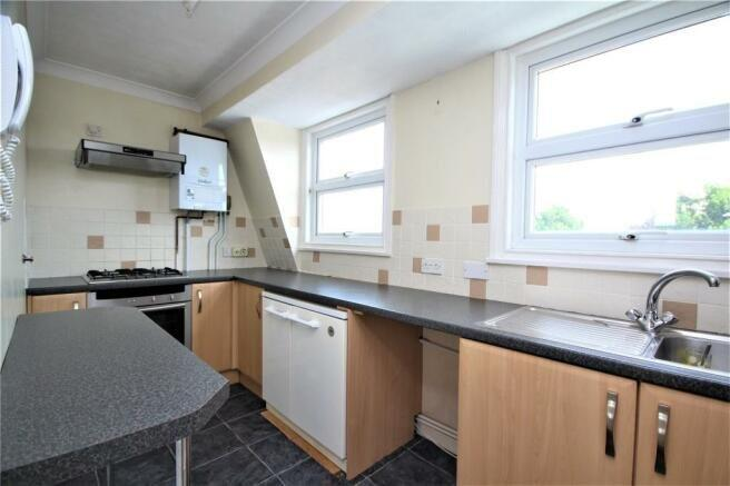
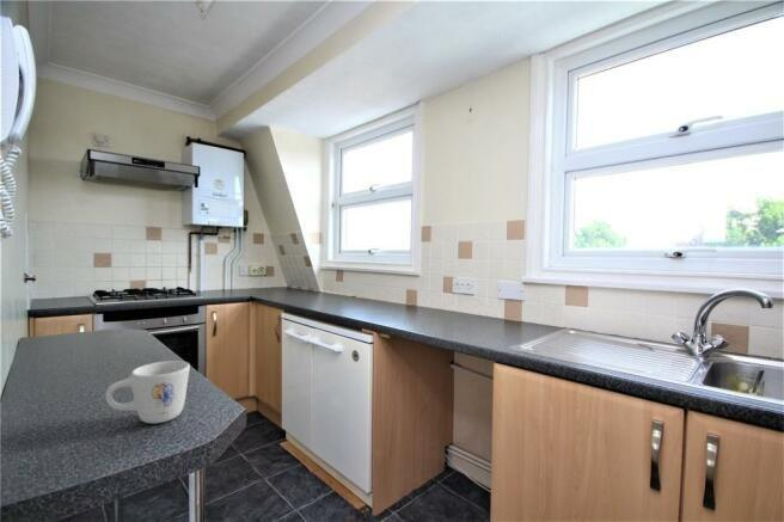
+ mug (149, 394)
